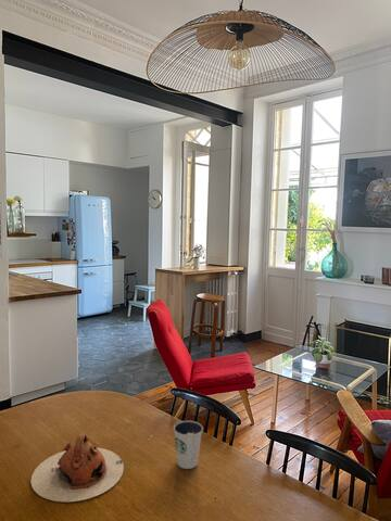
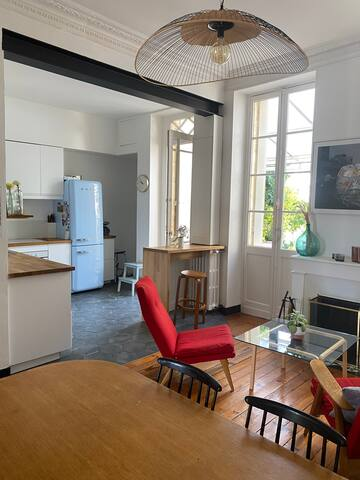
- dixie cup (187, 445)
- teapot (78, 452)
